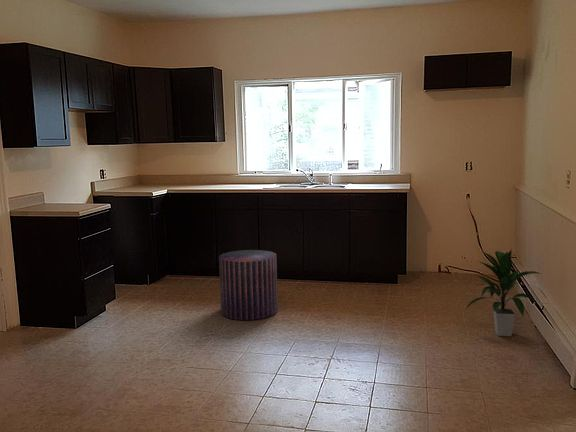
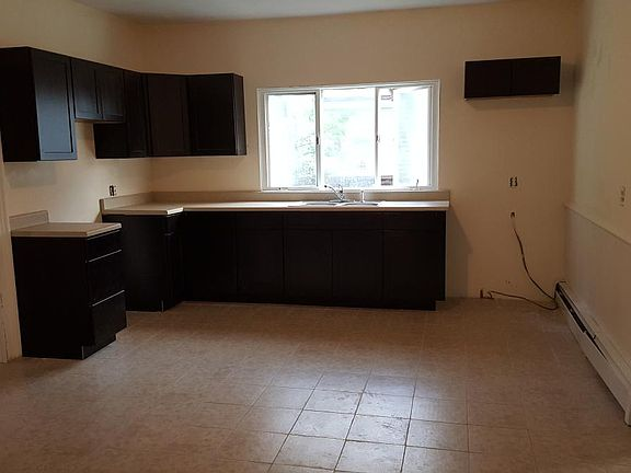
- stool (248, 283)
- indoor plant (500, 290)
